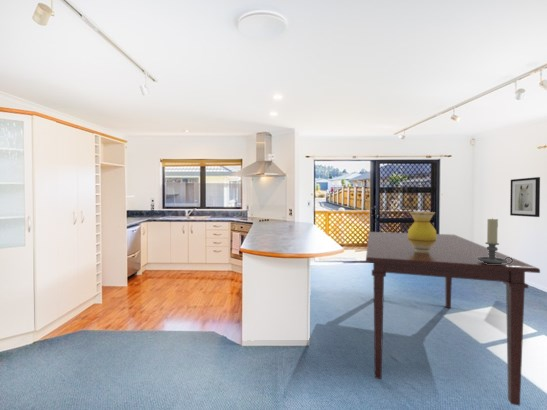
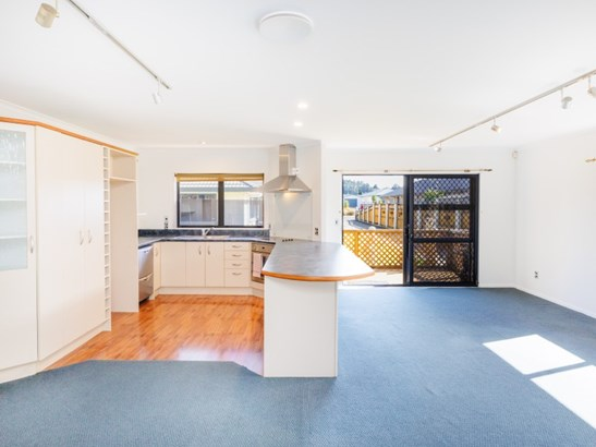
- candle holder (495, 240)
- wall art (524, 197)
- vase (421, 231)
- dining table (421, 275)
